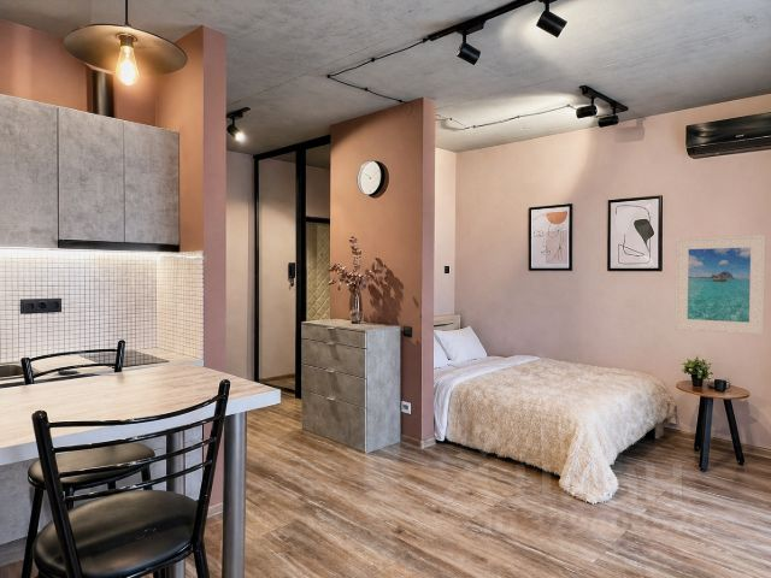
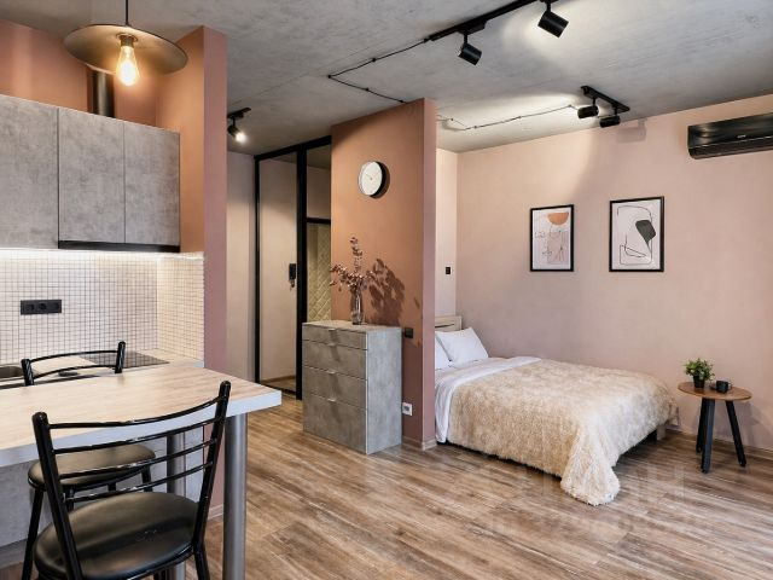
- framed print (718, 284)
